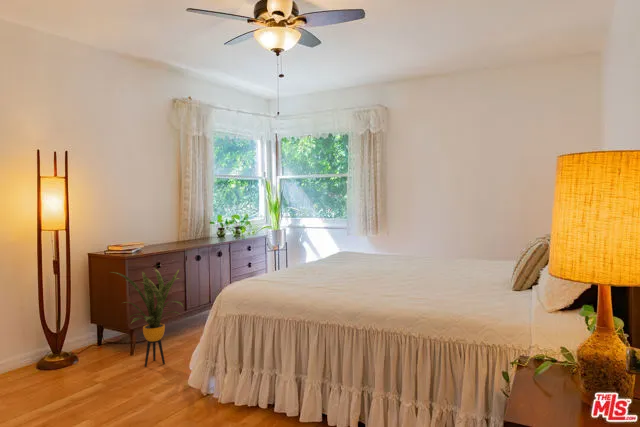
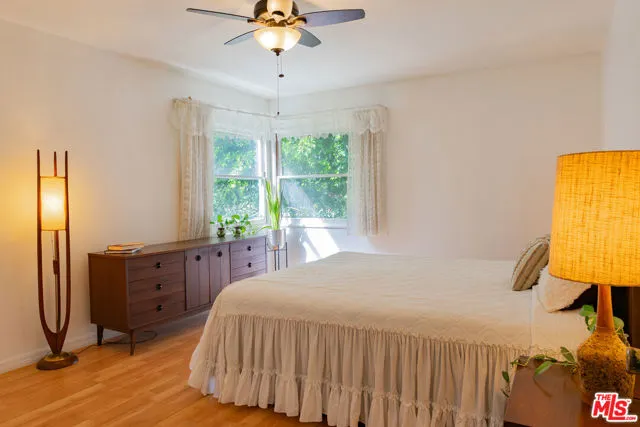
- house plant (146, 316)
